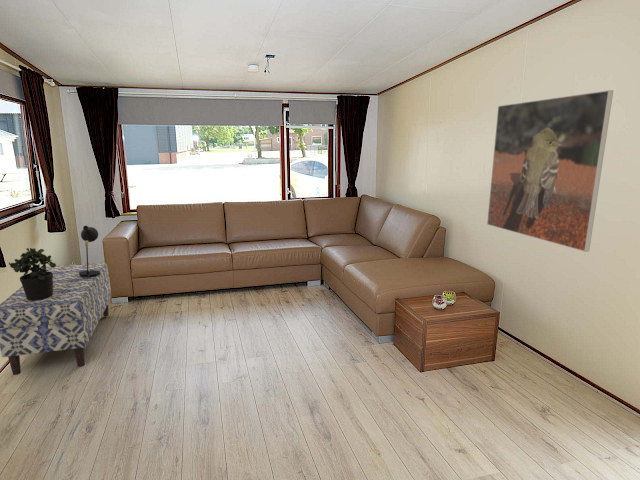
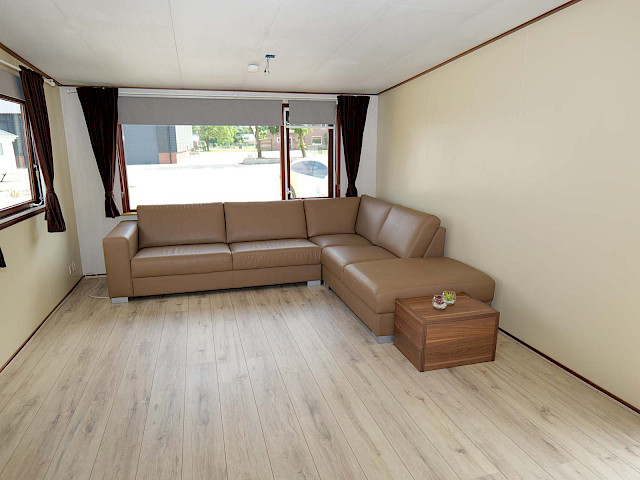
- bench (64, 311)
- table lamp (86, 250)
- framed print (538, 170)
- potted plant (33, 272)
